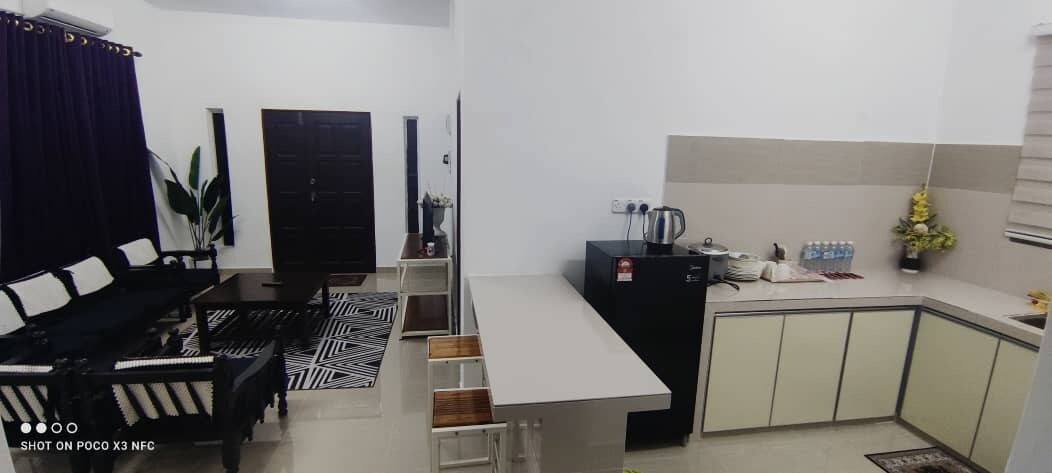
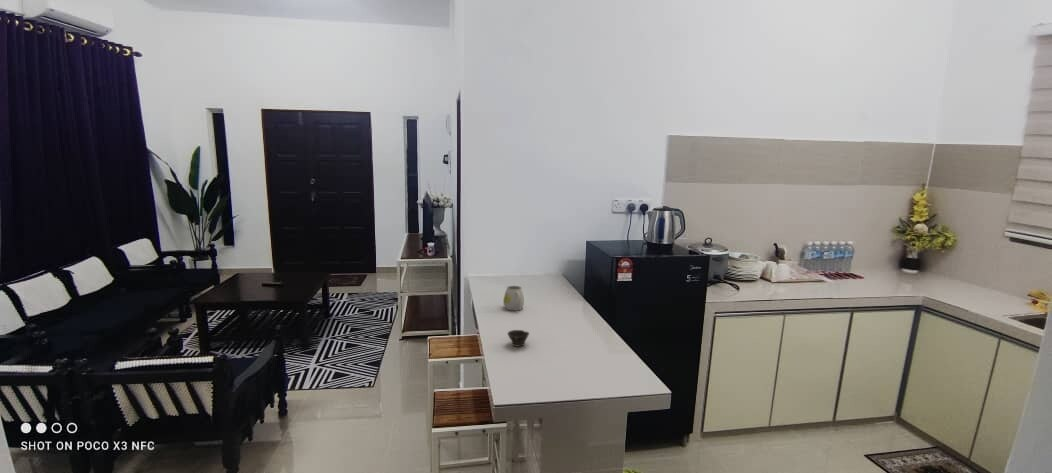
+ mug (514, 298)
+ cup (517, 339)
